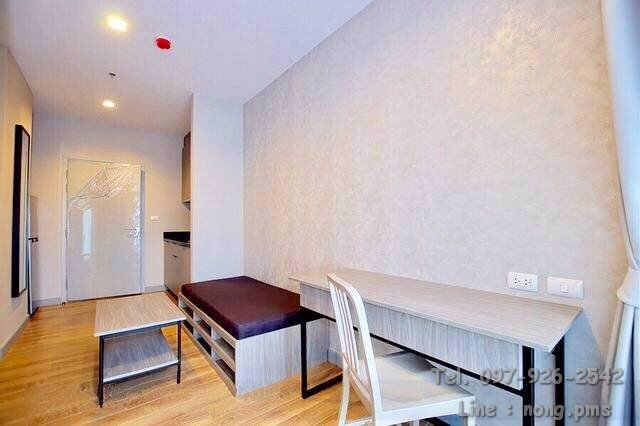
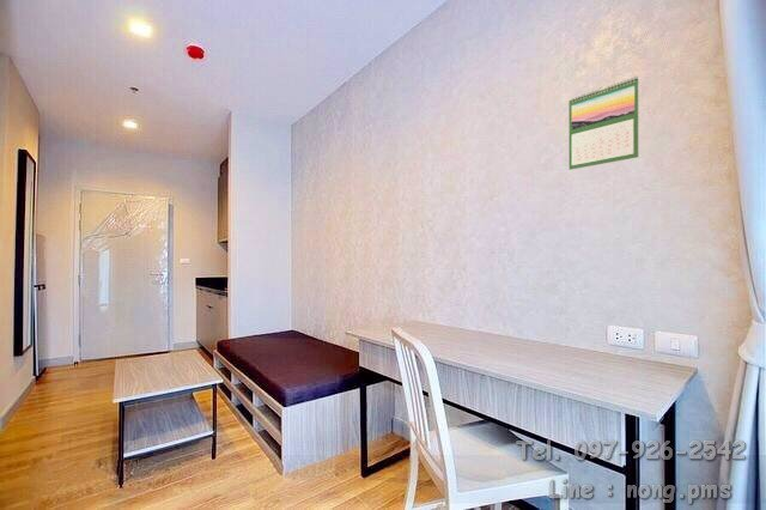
+ calendar (601, 125)
